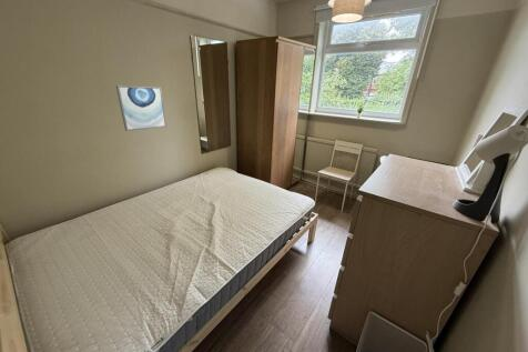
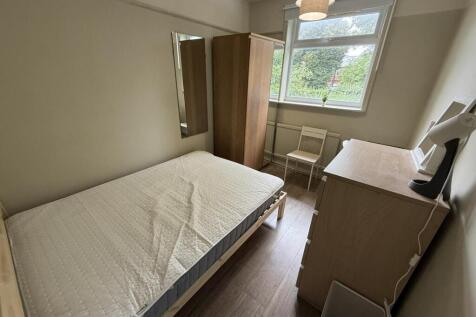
- wall art (143, 108)
